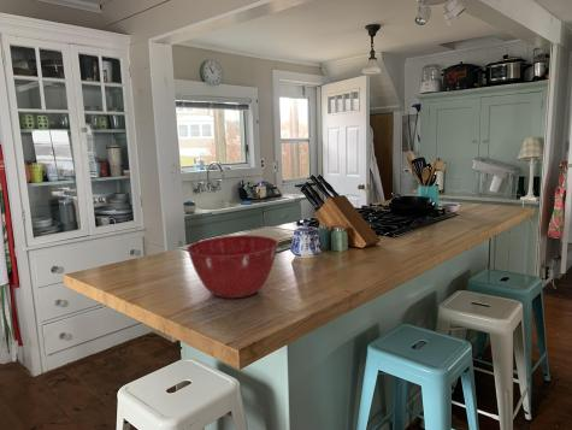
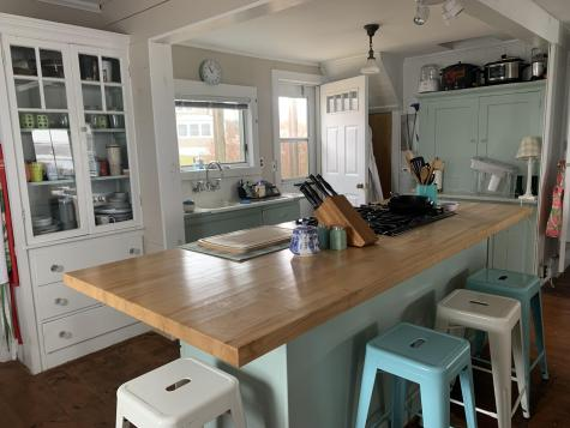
- mixing bowl (234, 267)
